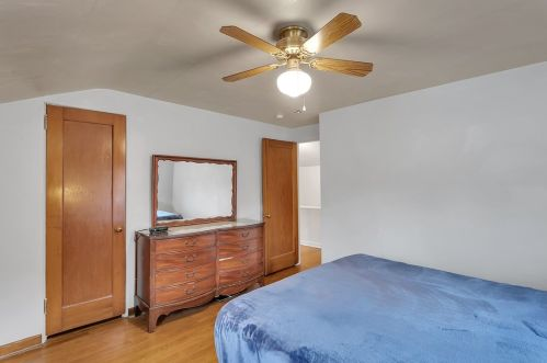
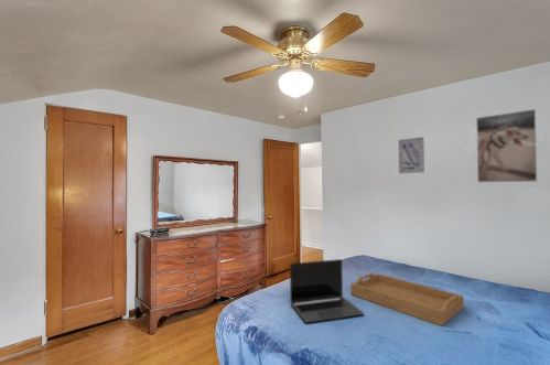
+ wall art (410, 155)
+ laptop (325, 288)
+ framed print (505, 148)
+ serving tray (403, 292)
